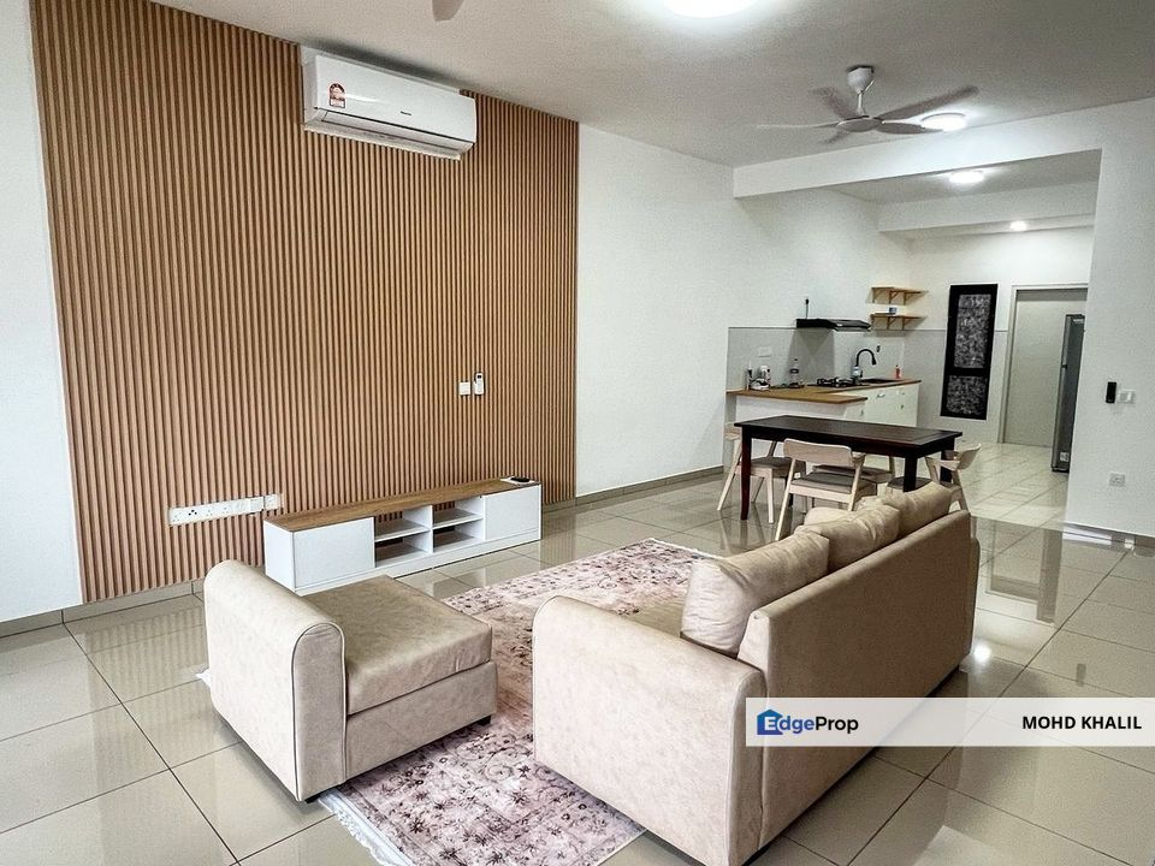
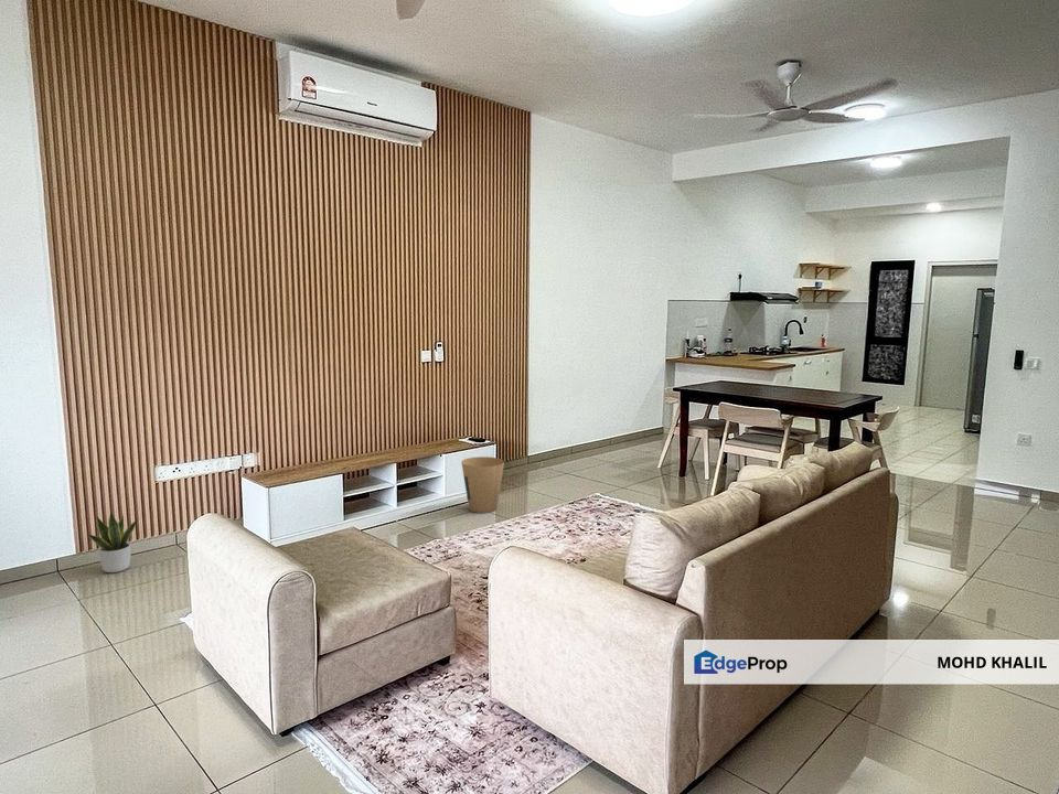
+ trash can (482, 485)
+ potted plant (115, 538)
